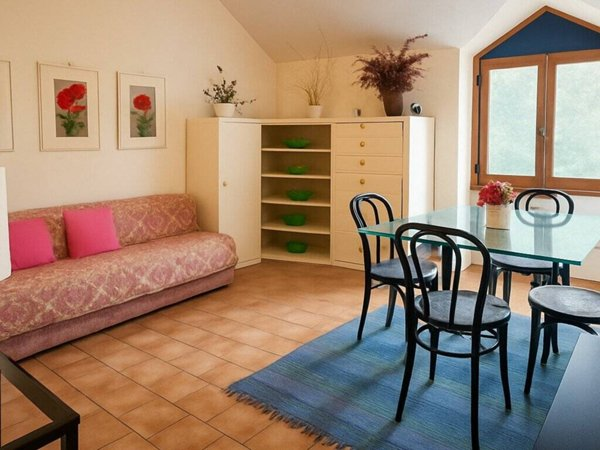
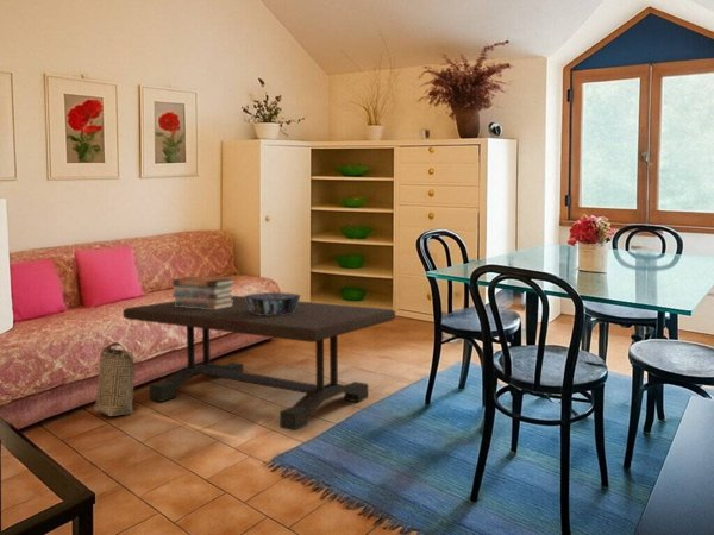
+ basket (115, 379)
+ coffee table (262, 335)
+ book stack (203, 291)
+ decorative bowl (271, 303)
